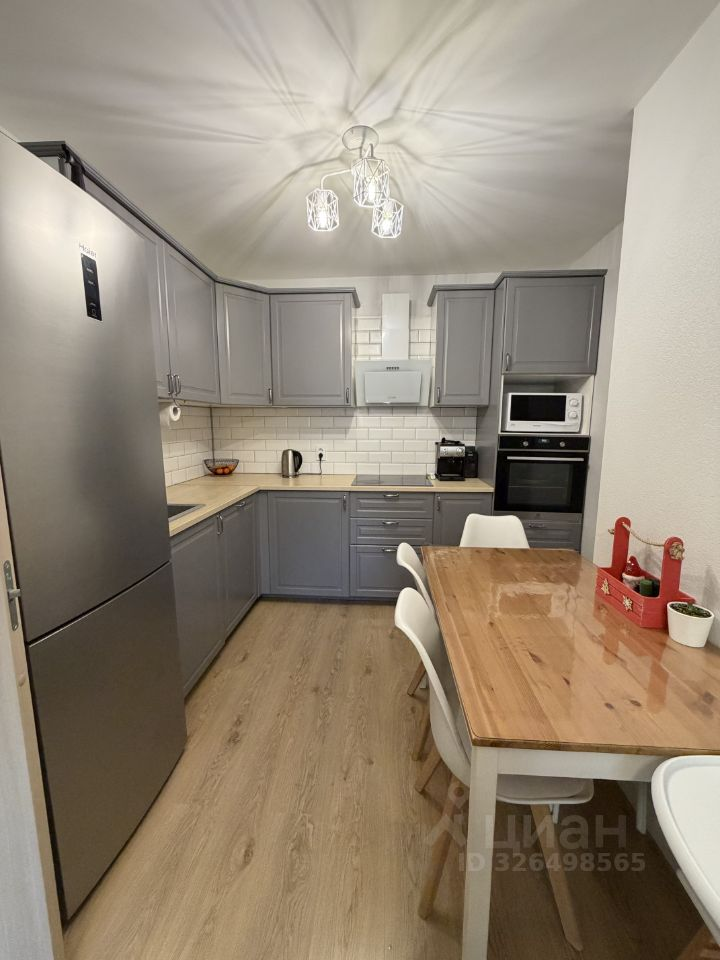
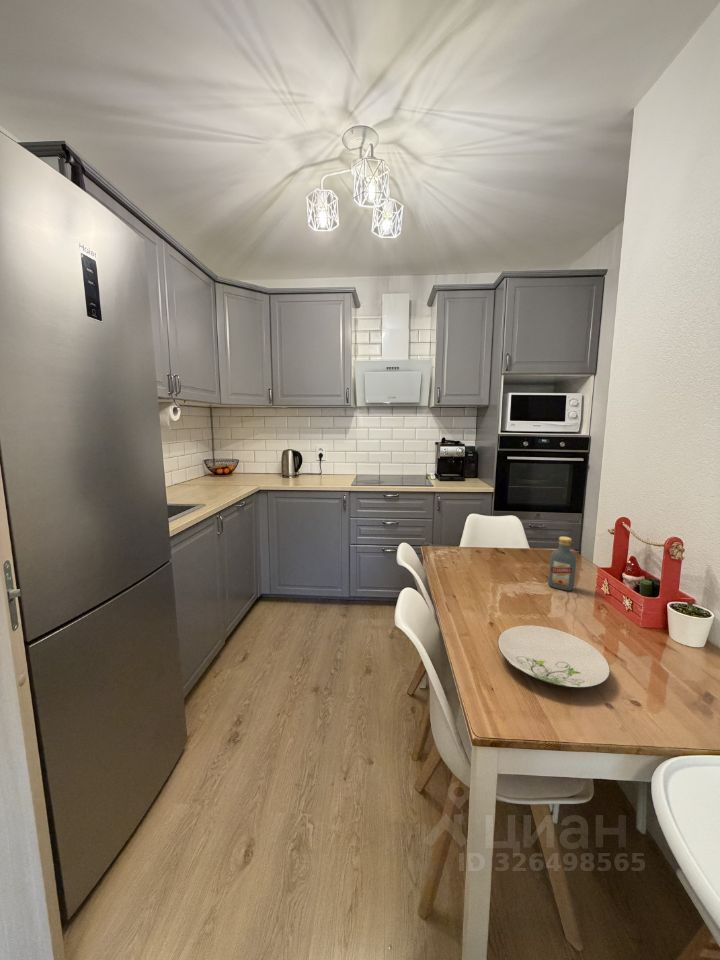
+ plate (550, 658)
+ vodka (562, 562)
